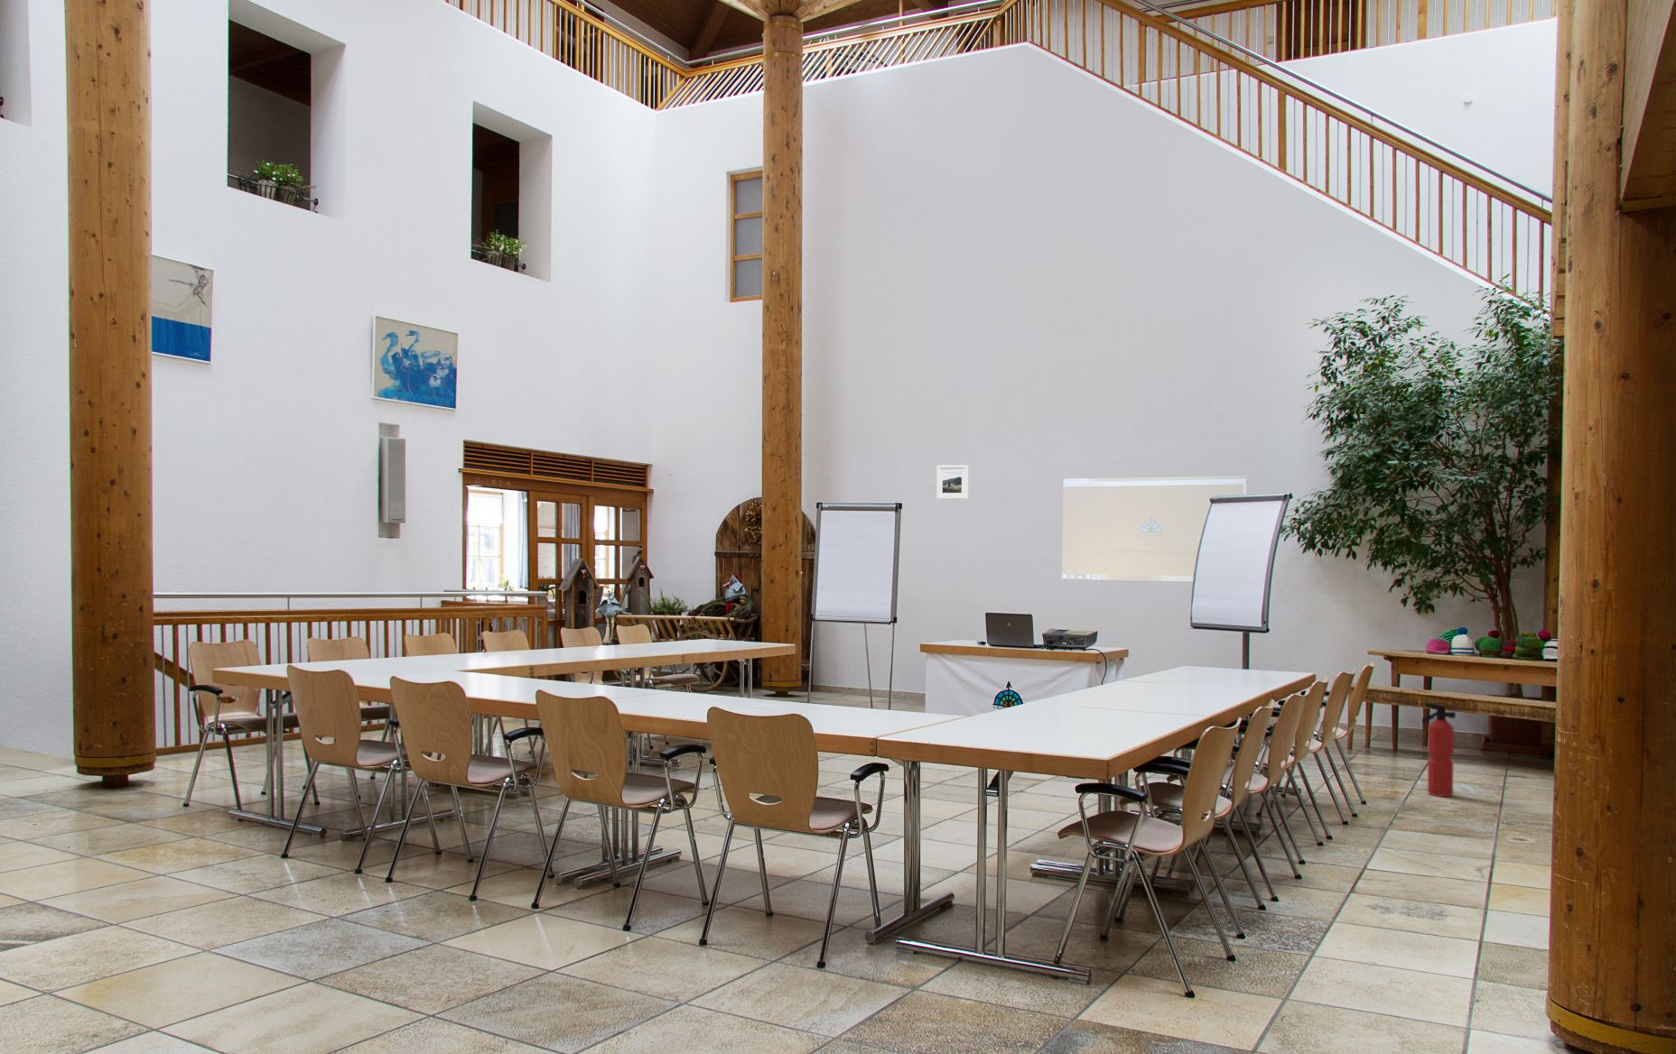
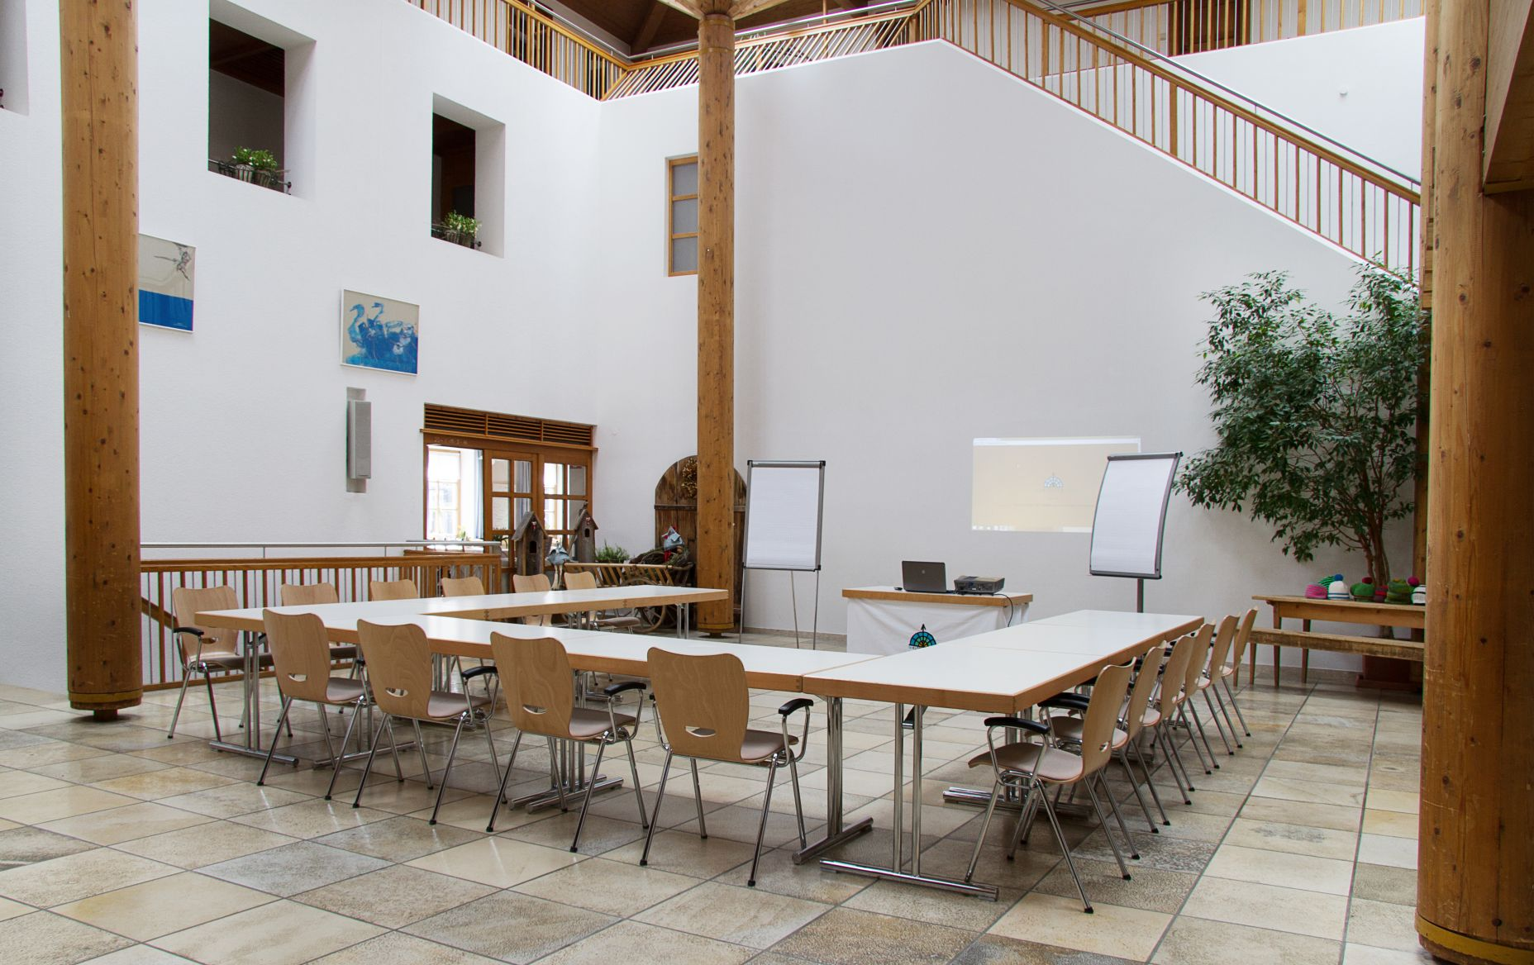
- fire extinguisher (1438, 749)
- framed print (952, 482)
